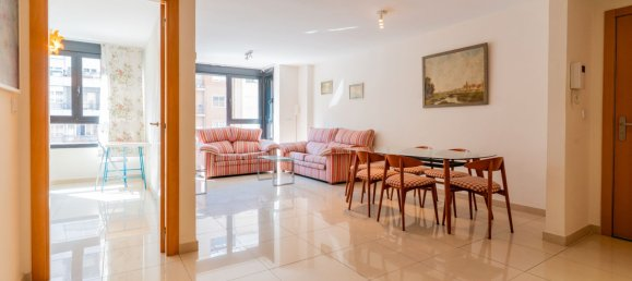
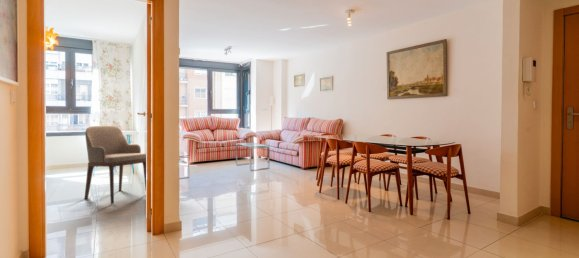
+ armchair (117, 161)
